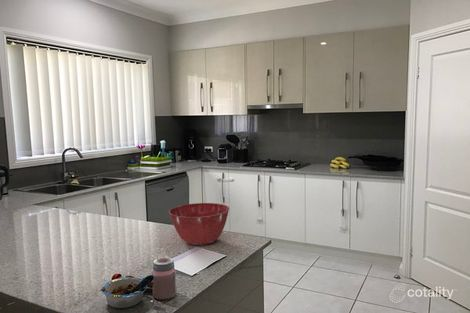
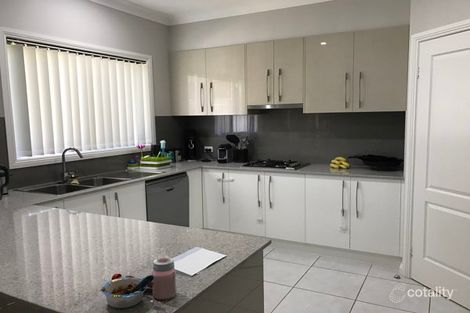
- mixing bowl (199, 224)
